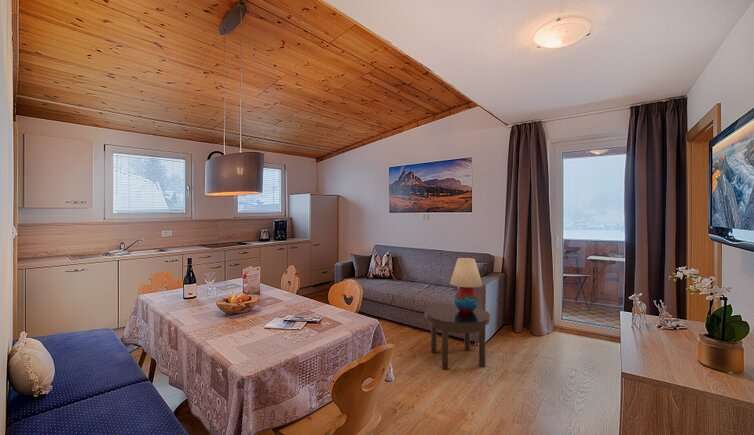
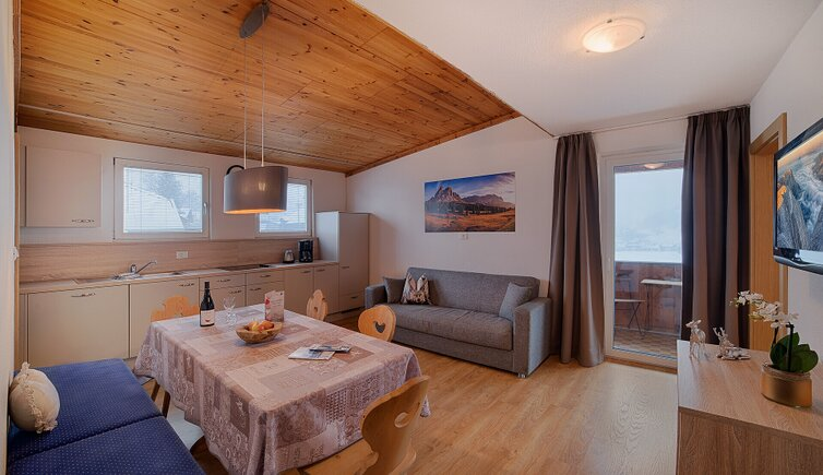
- side table (456, 332)
- table lamp (466, 284)
